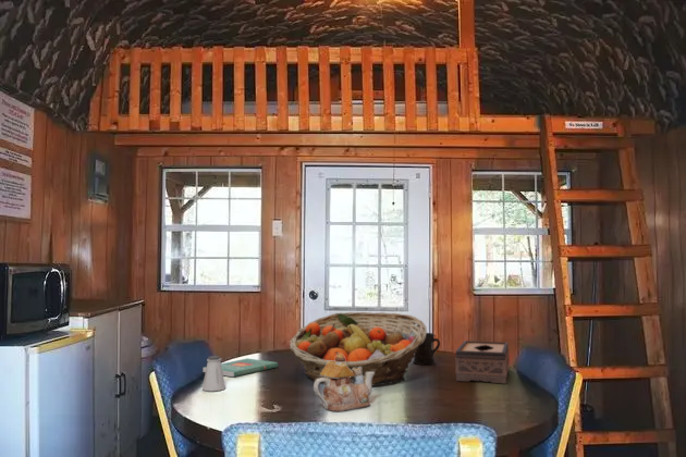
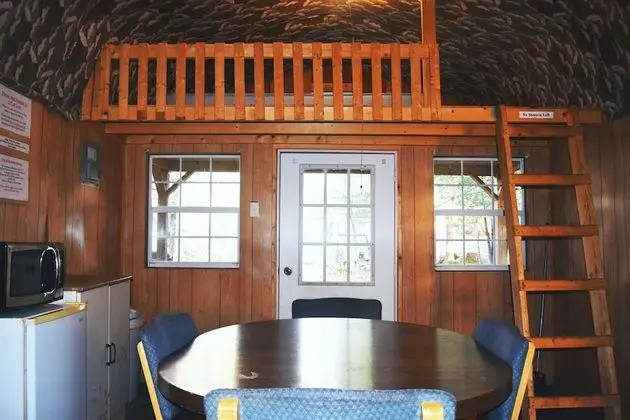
- tissue box (483, 360)
- saltshaker (213, 372)
- book (241, 367)
- fruit basket (357, 346)
- teapot (344, 379)
- mug (425, 348)
